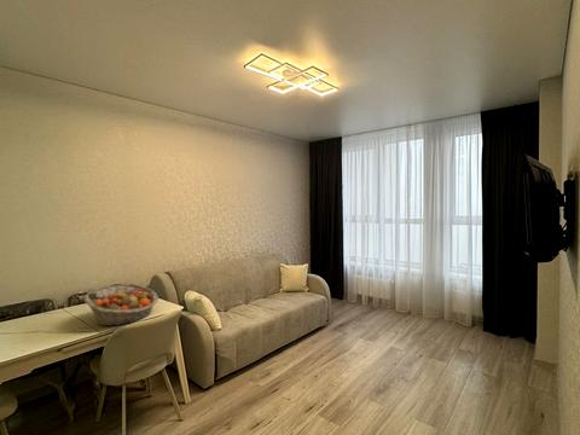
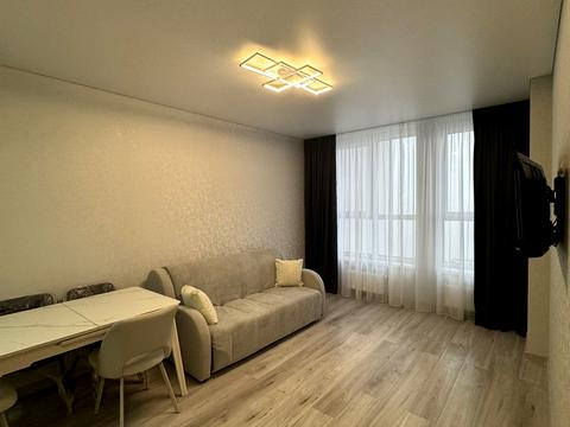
- fruit basket (123, 302)
